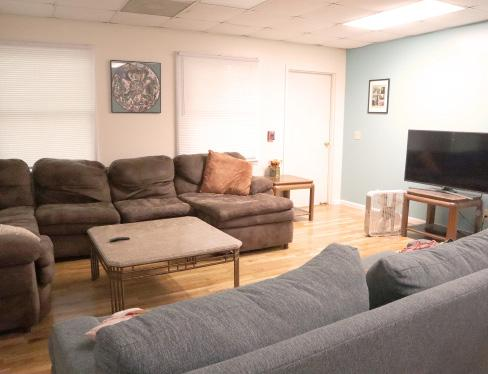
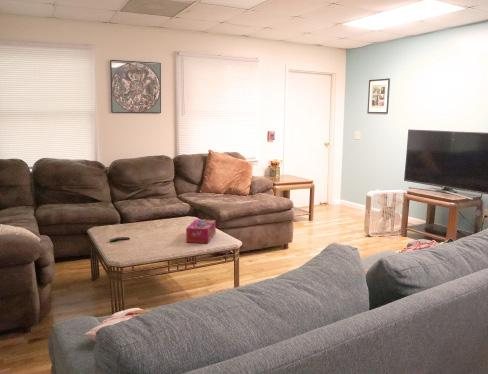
+ tissue box (201, 230)
